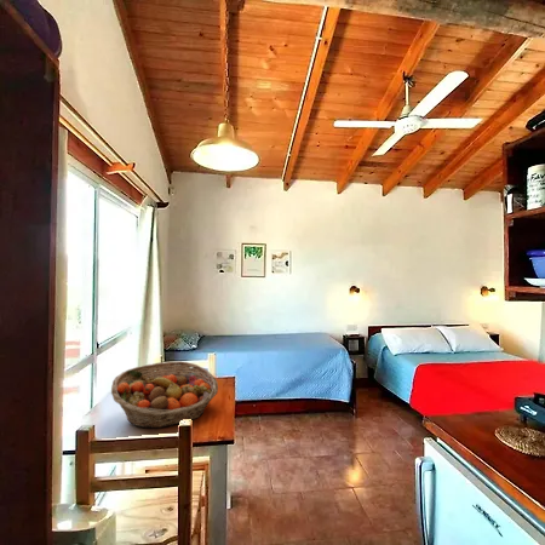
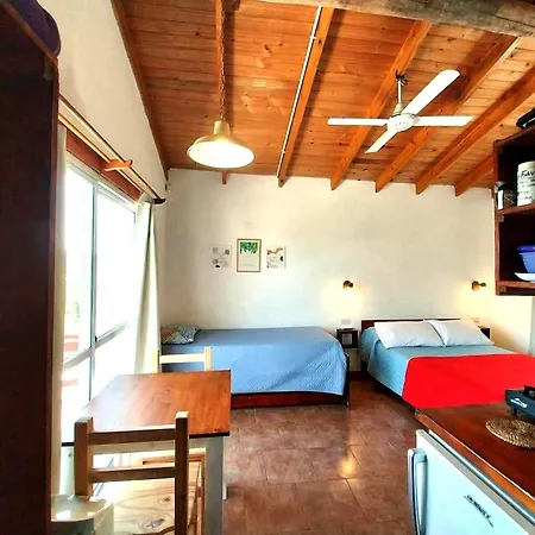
- fruit basket (166, 391)
